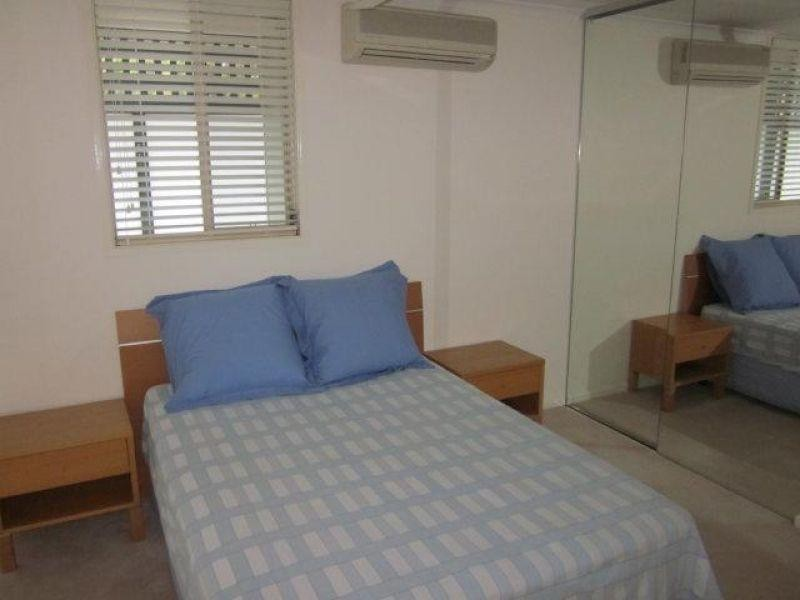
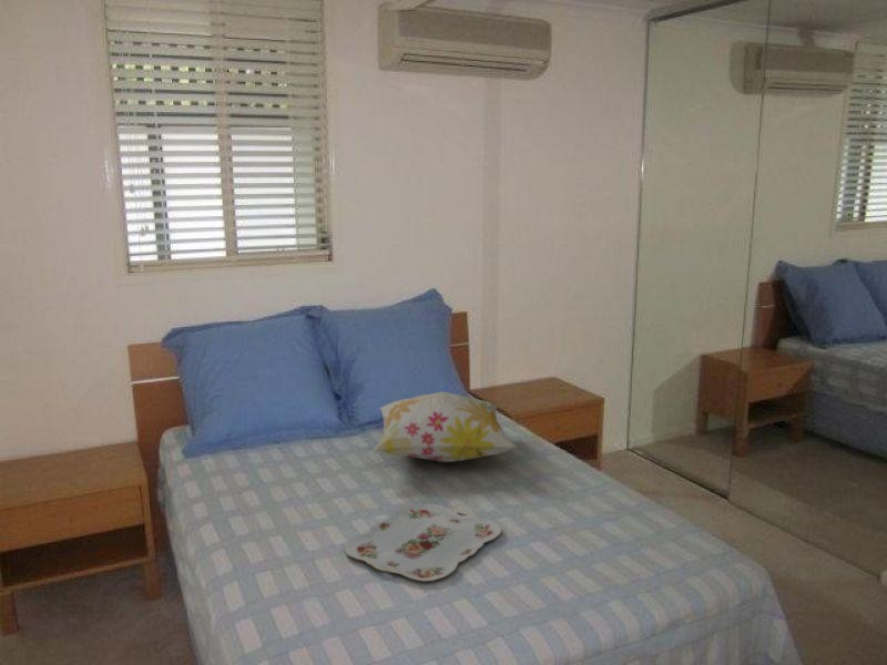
+ serving tray (425, 539)
+ decorative pillow (441, 426)
